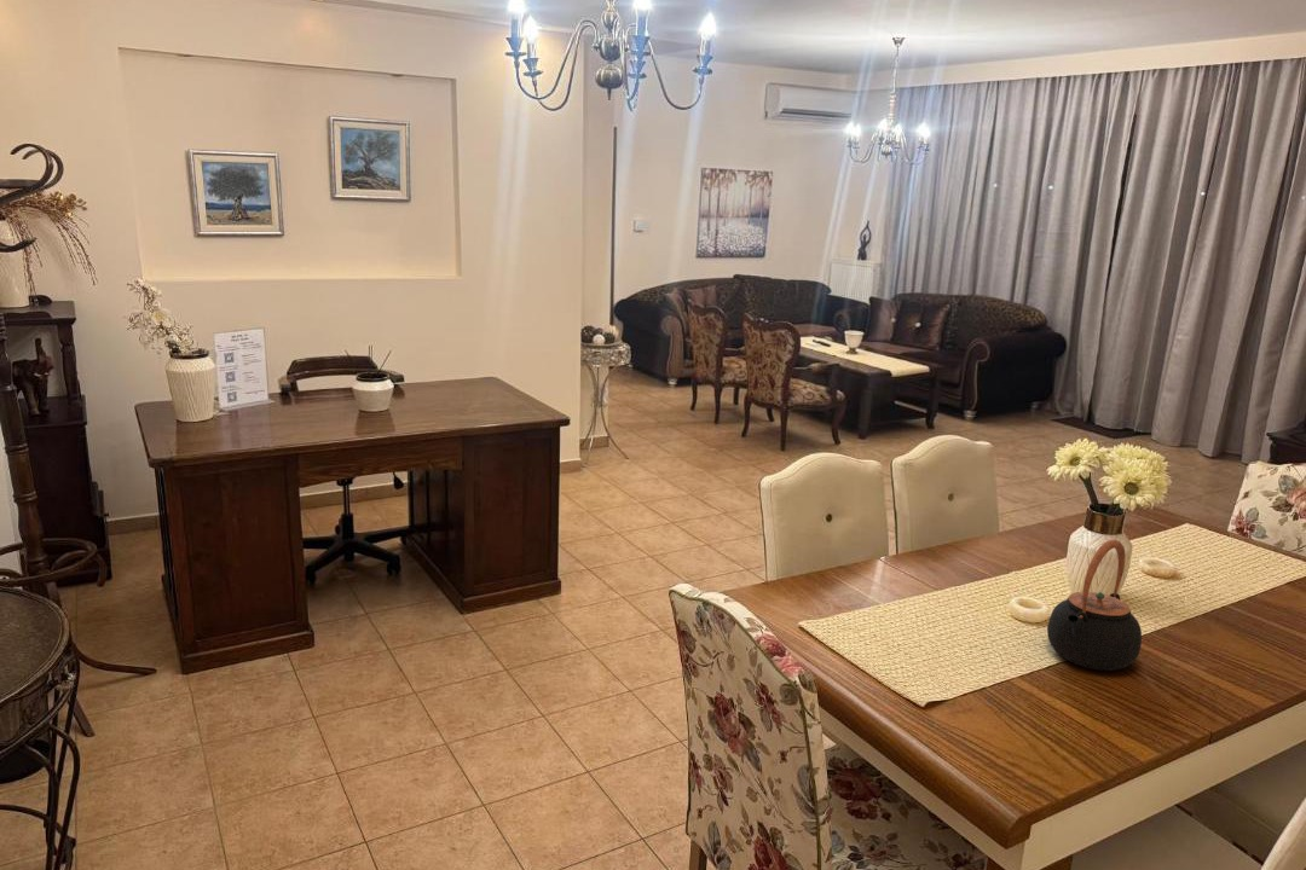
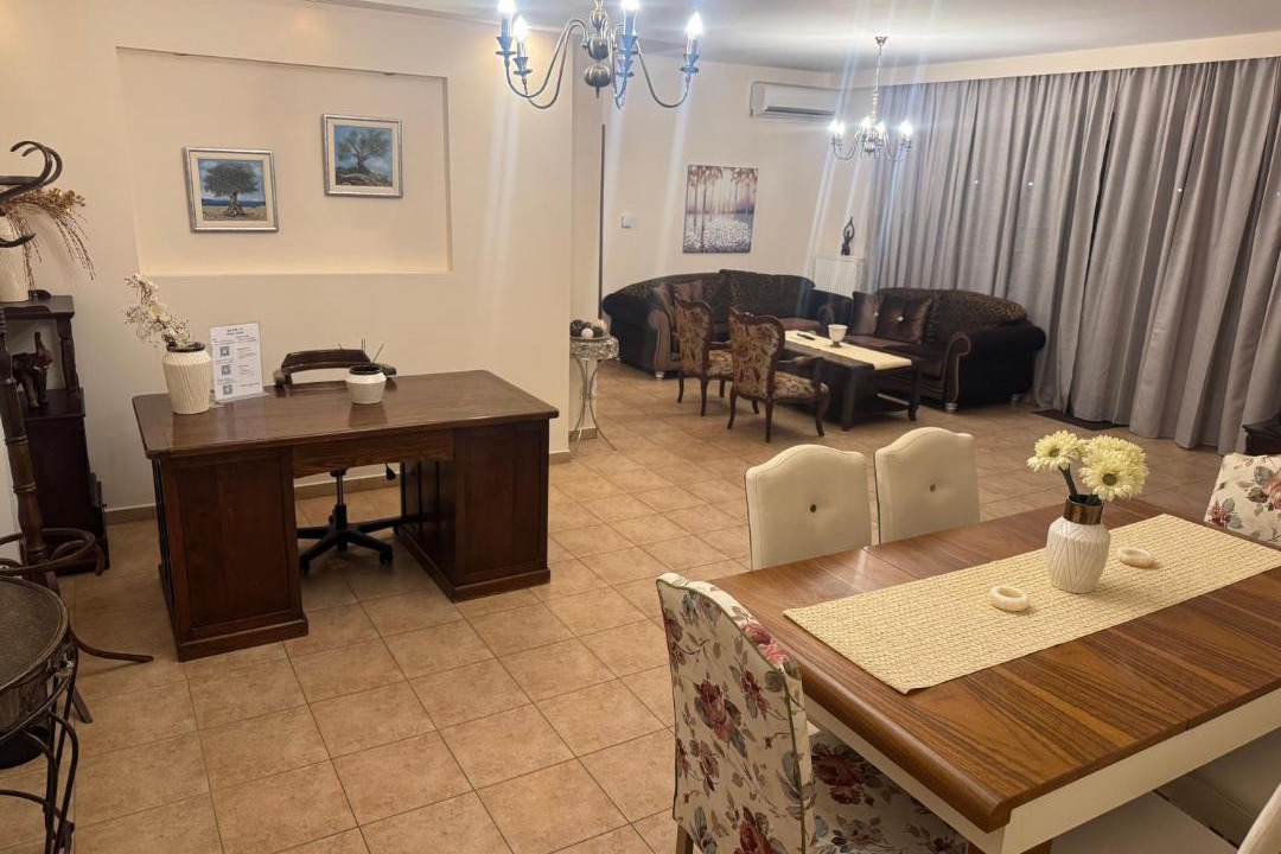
- teapot (1096, 601)
